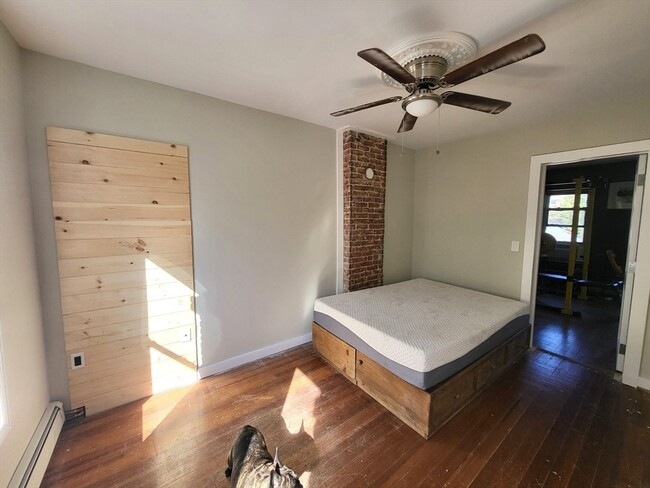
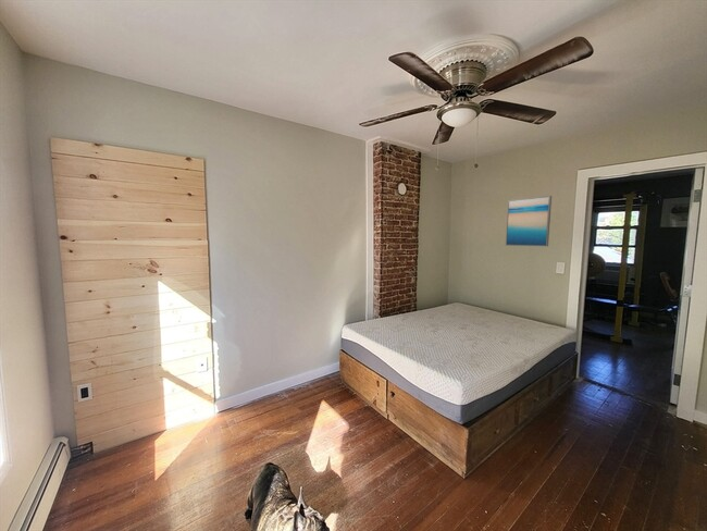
+ wall art (526, 222)
